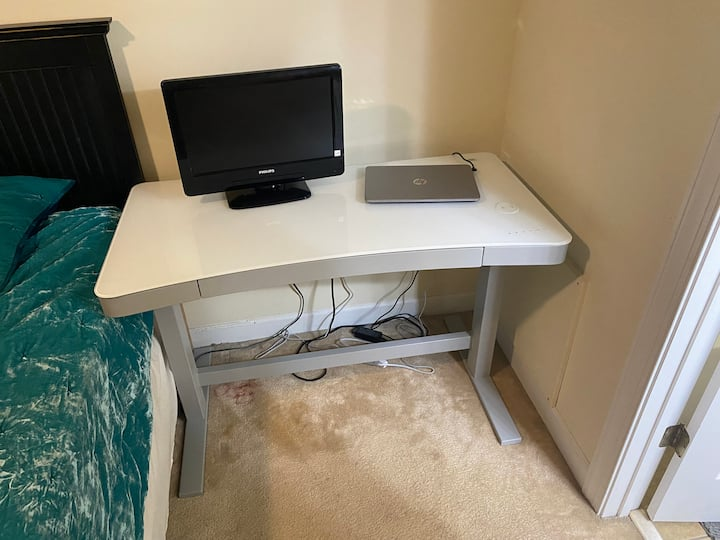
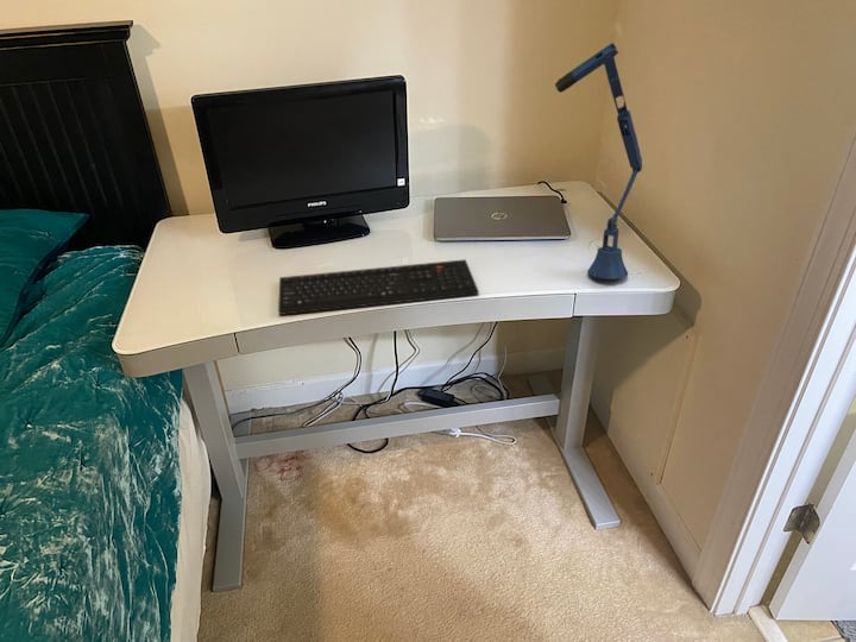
+ desk lamp (625, 150)
+ keyboard (377, 283)
